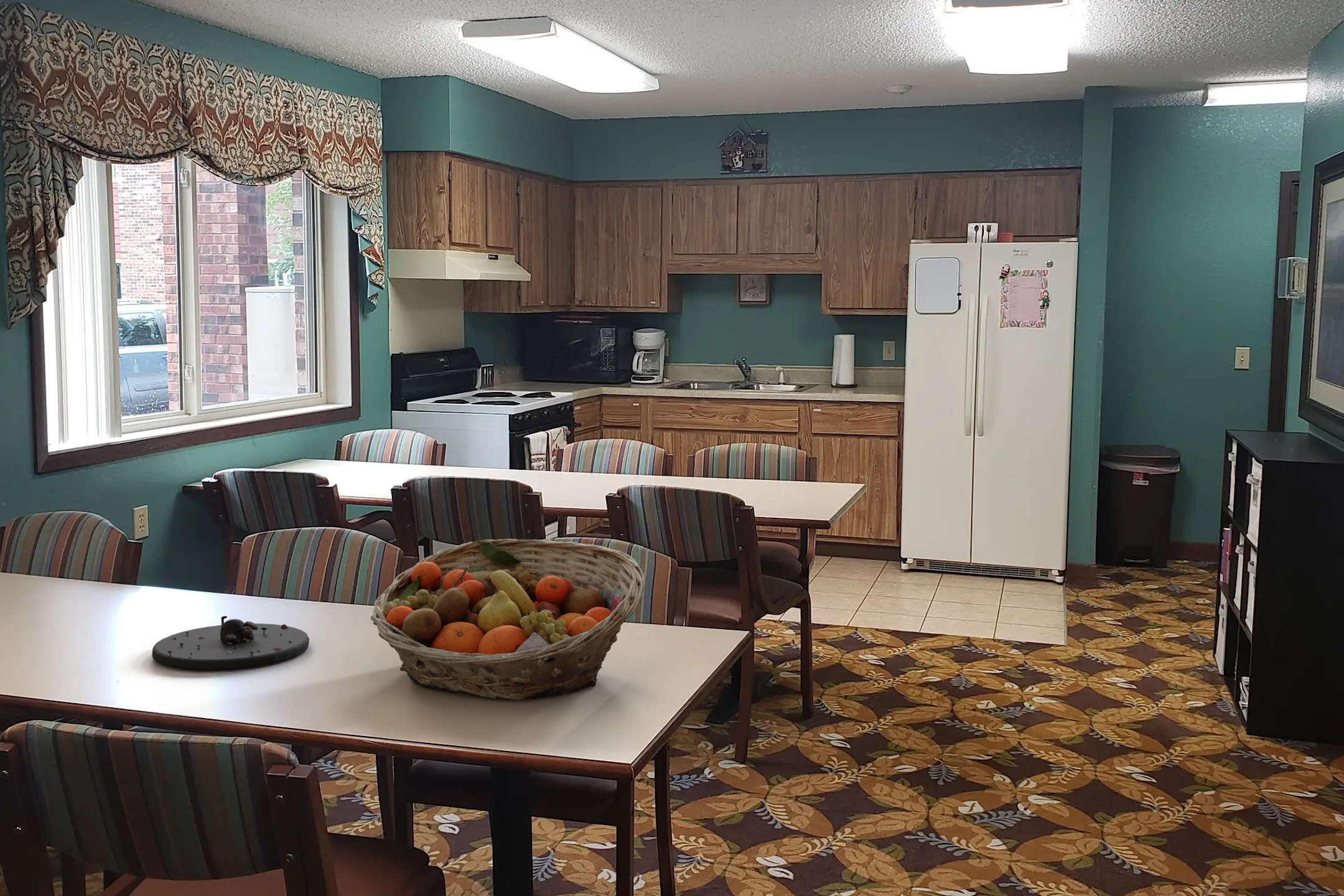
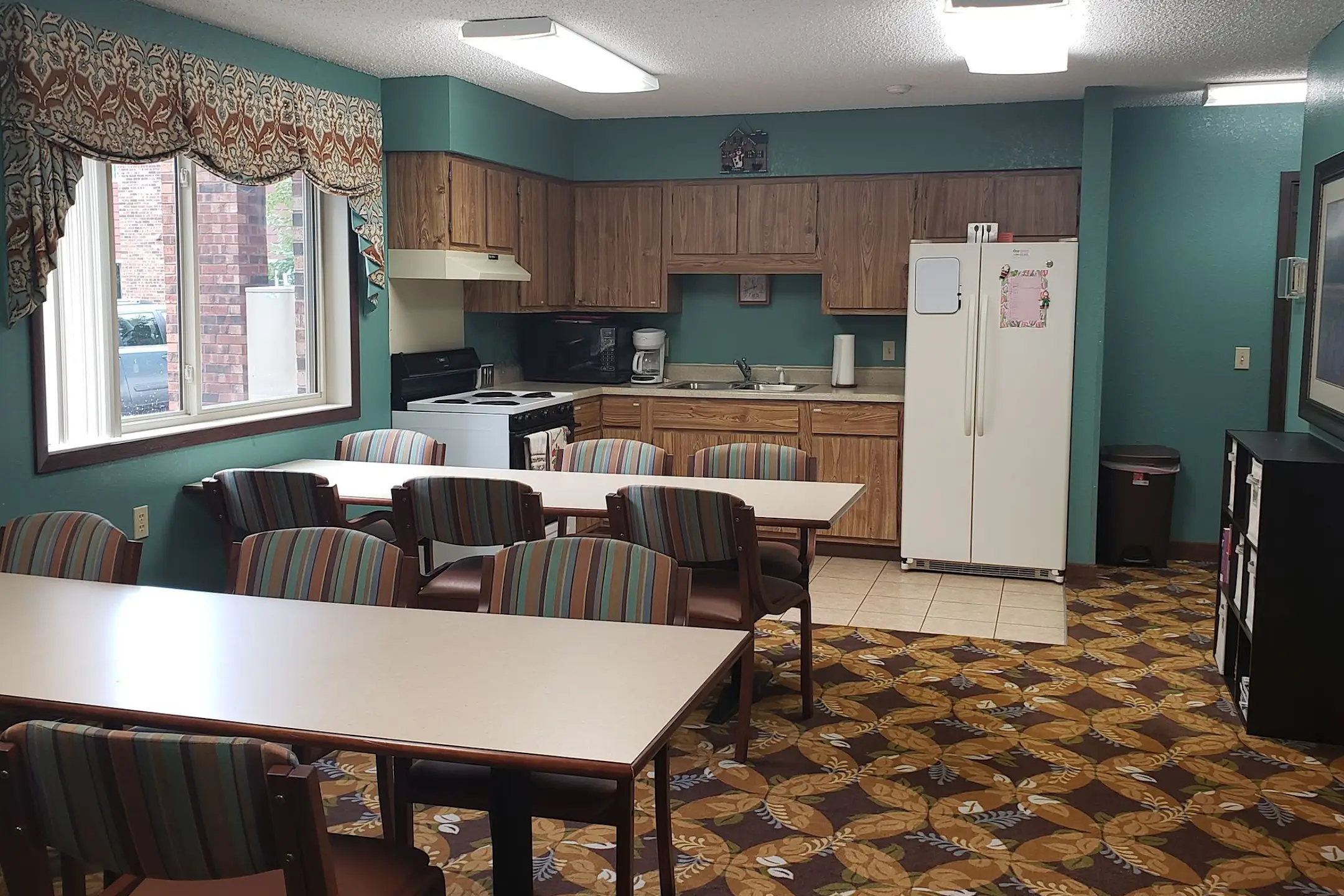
- plate (231, 635)
- fruit basket (508, 615)
